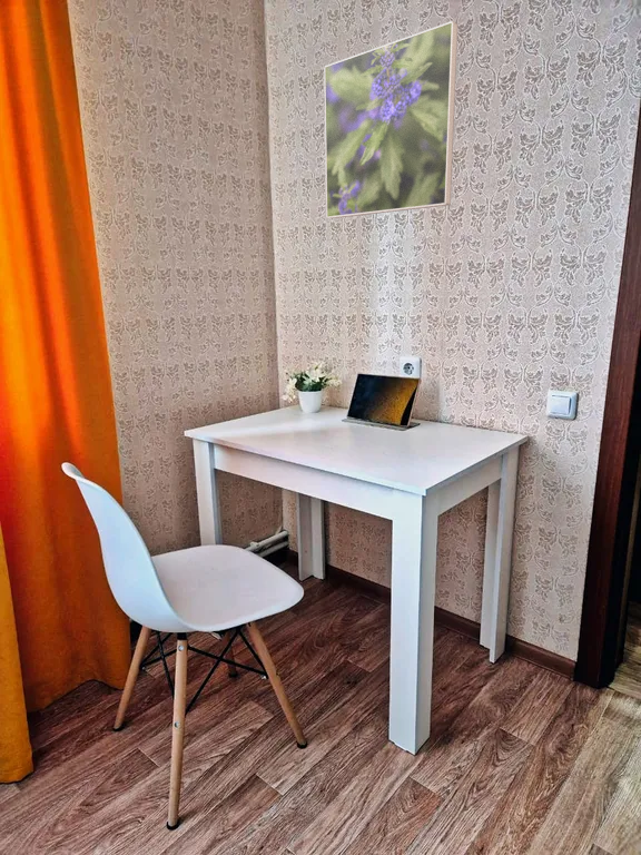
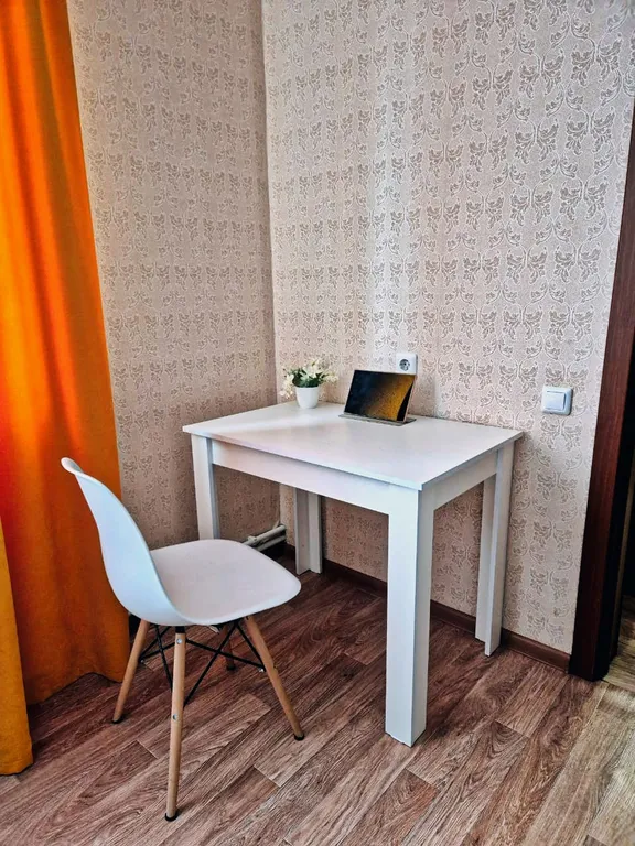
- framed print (384, 132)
